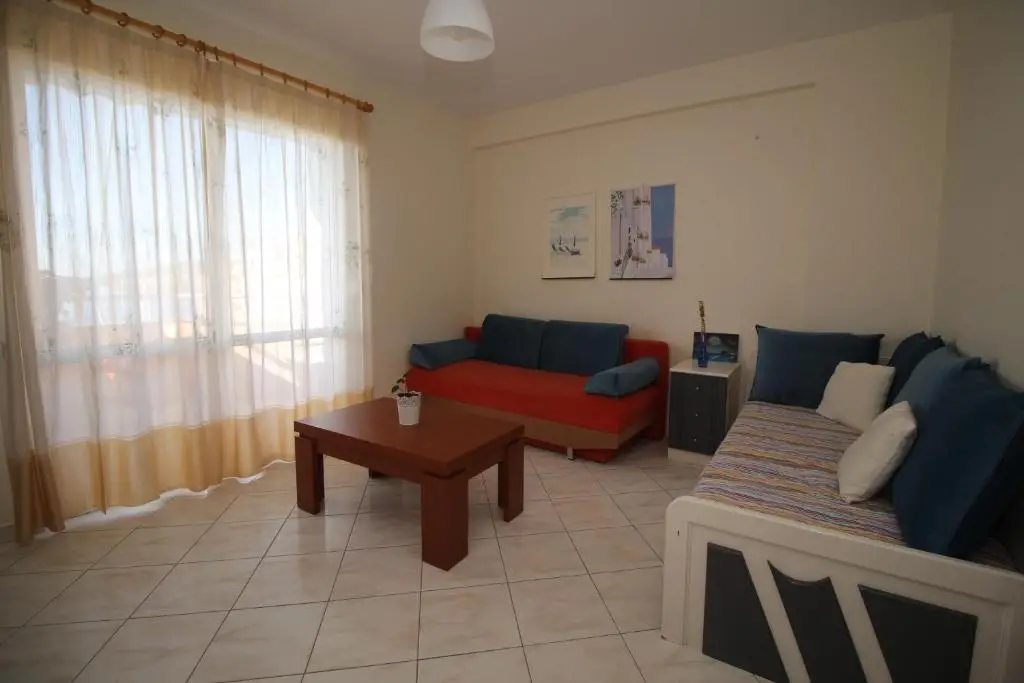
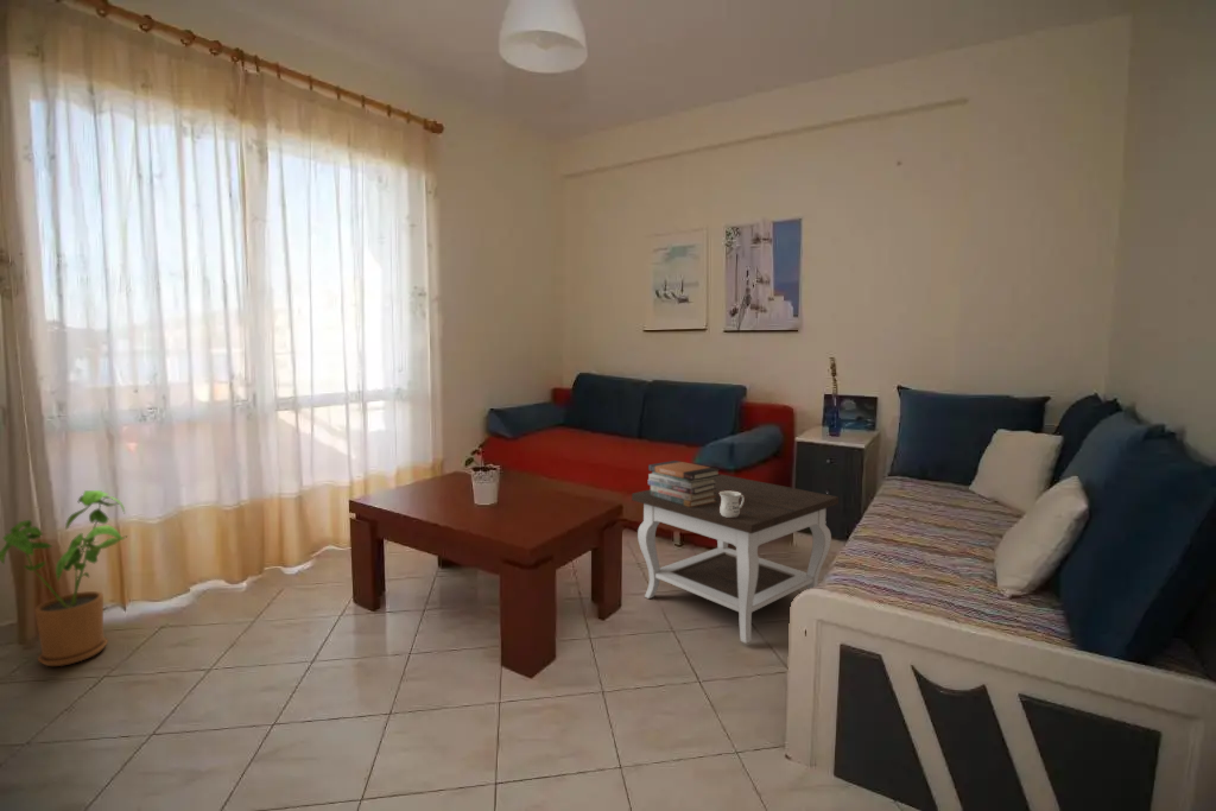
+ house plant (76, 575)
+ book stack (682, 482)
+ side table (730, 549)
+ mug (733, 503)
